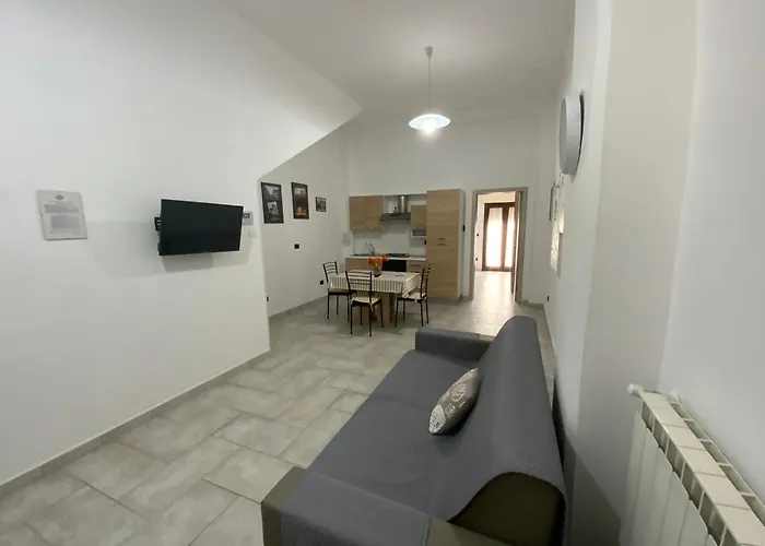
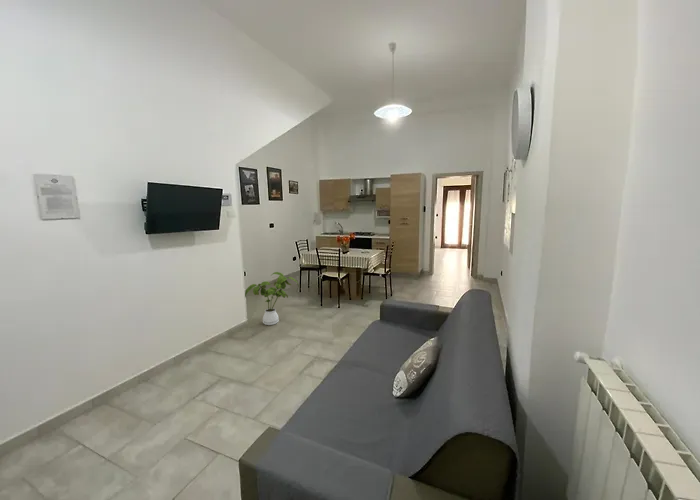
+ house plant (277, 297)
